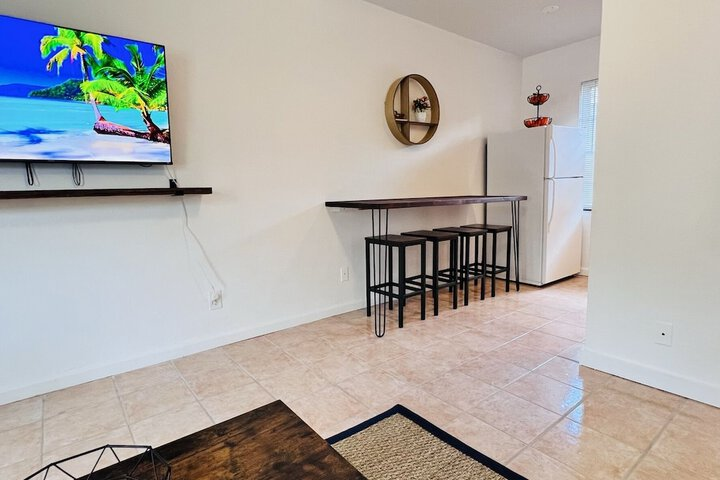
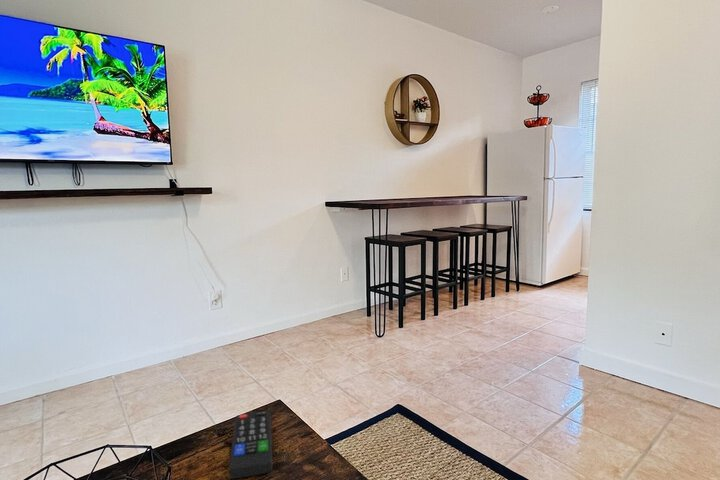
+ remote control (252, 440)
